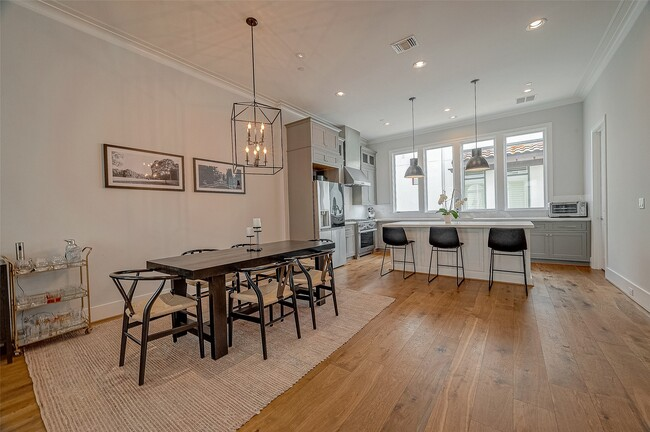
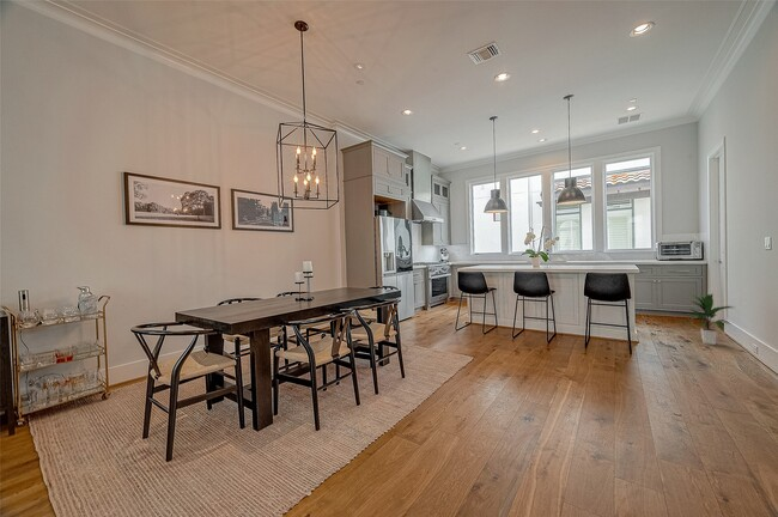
+ indoor plant (706, 317)
